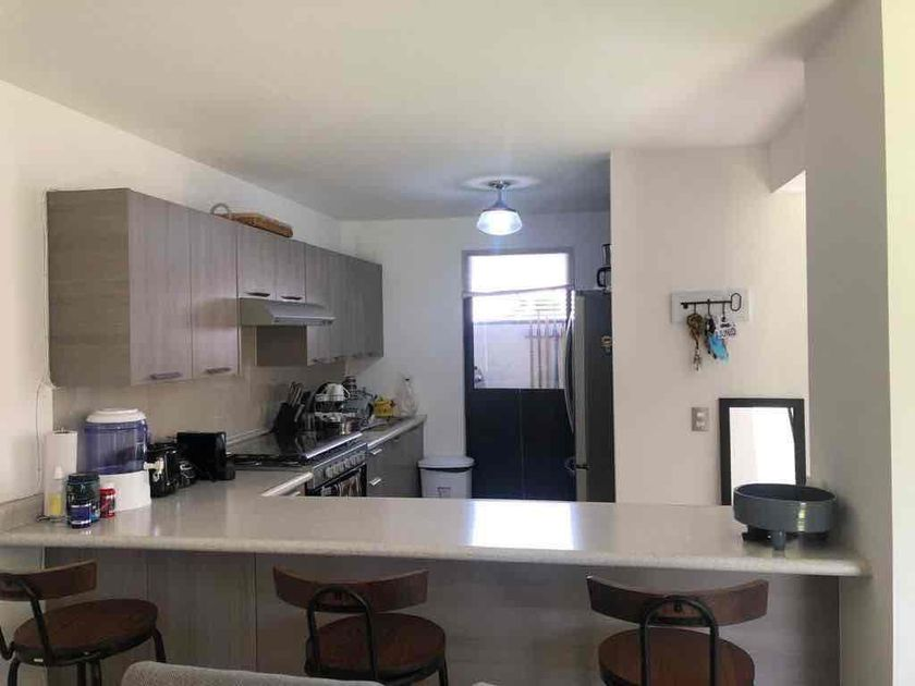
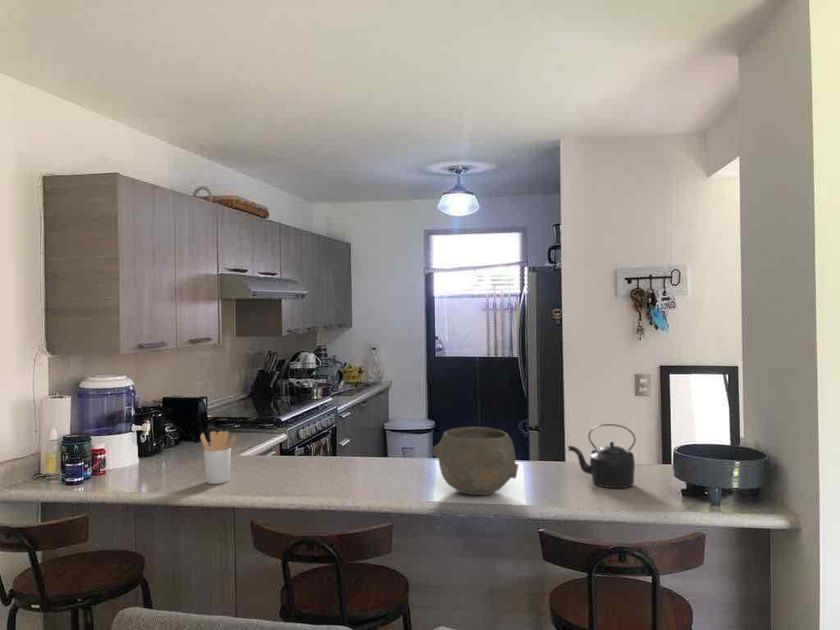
+ utensil holder (218, 455)
+ bowl (476, 461)
+ kettle (600, 452)
